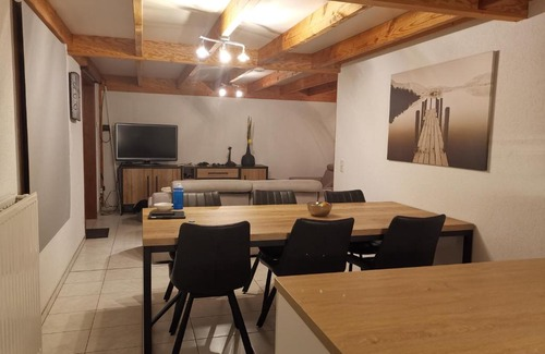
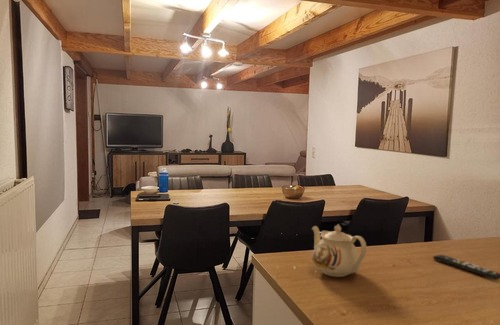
+ teapot (336, 248)
+ remote control (465, 266)
